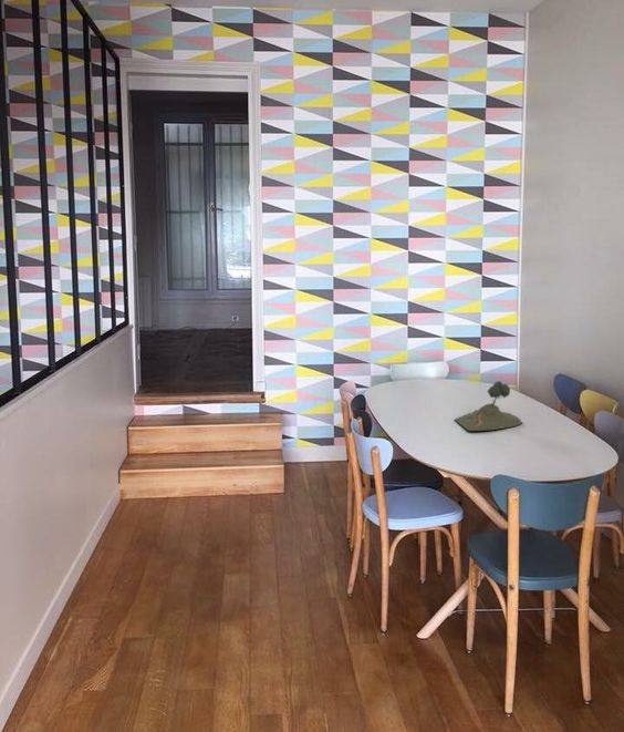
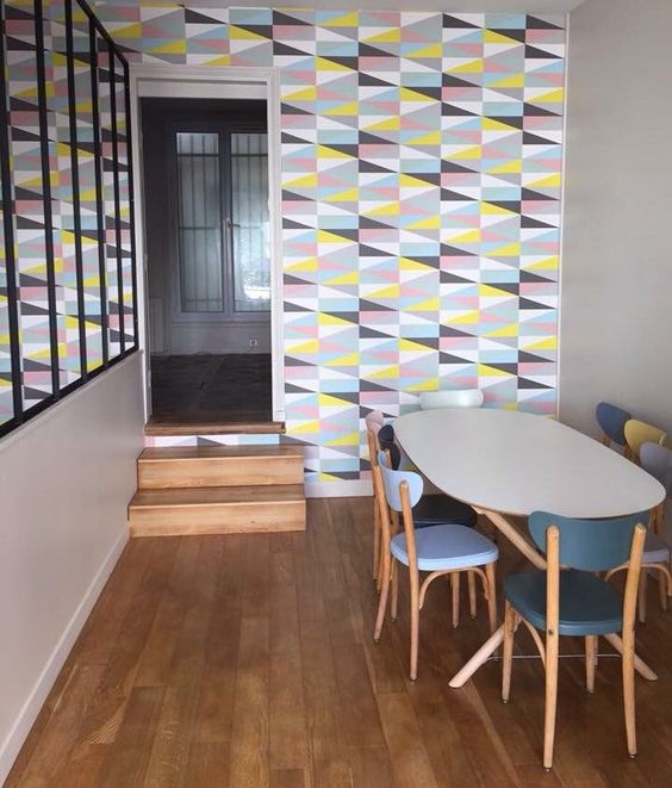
- plant (490, 403)
